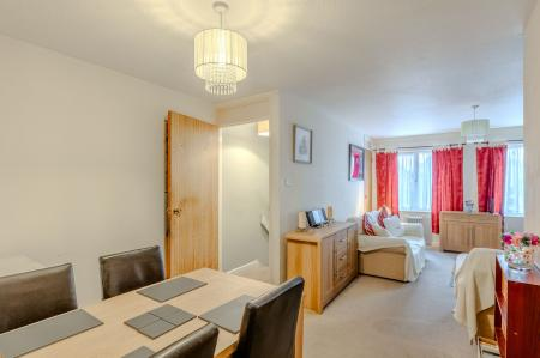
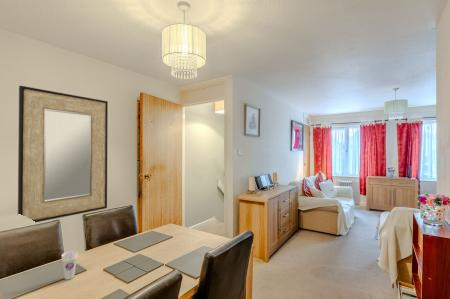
+ cup (69, 265)
+ home mirror (68, 154)
